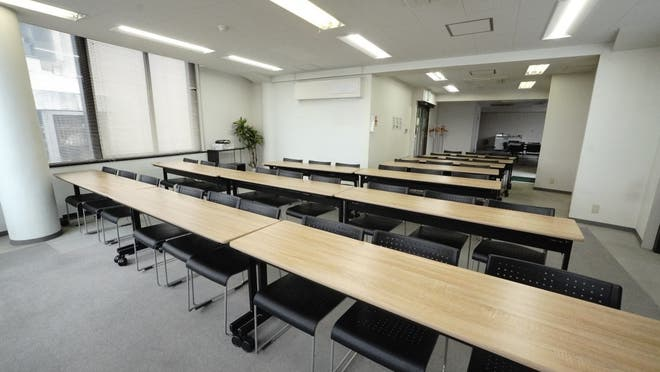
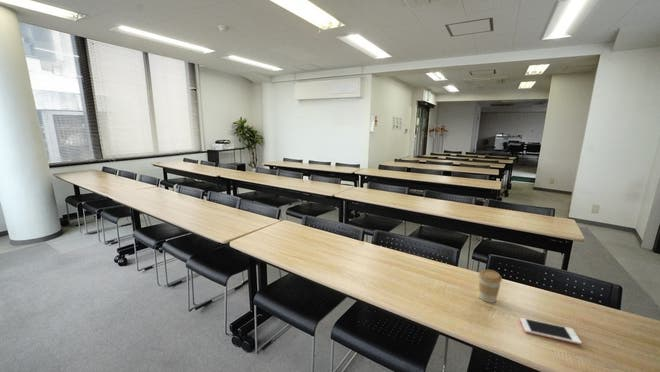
+ coffee cup (489, 285)
+ cell phone (548, 330)
